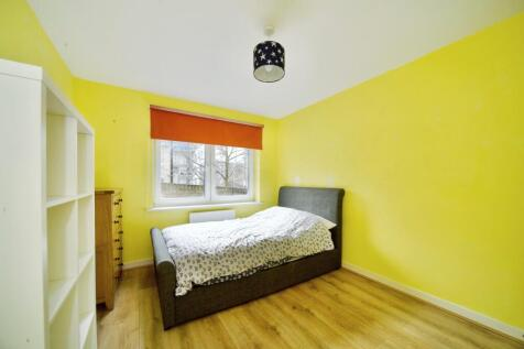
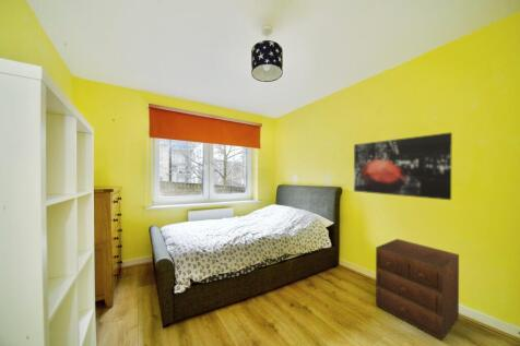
+ wall art (393, 167)
+ nightstand (414, 282)
